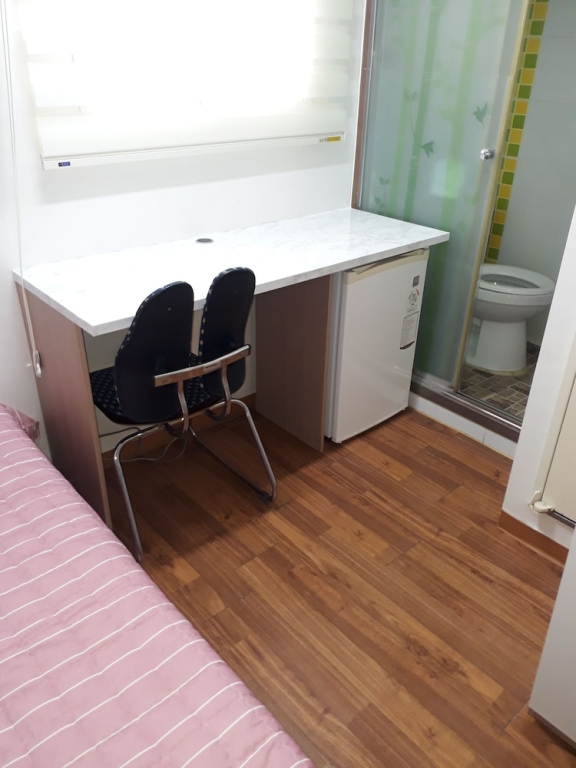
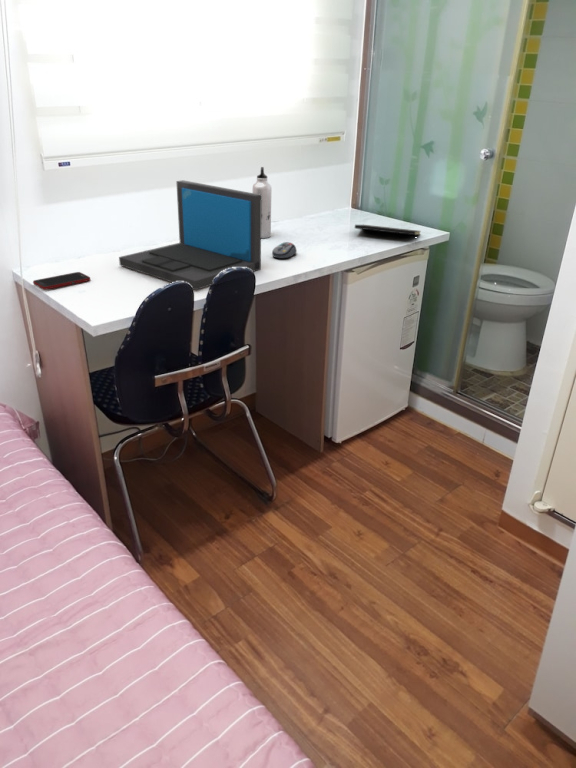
+ laptop (188, 231)
+ computer mouse (284, 249)
+ cell phone (62, 280)
+ water bottle (261, 202)
+ notepad (388, 229)
